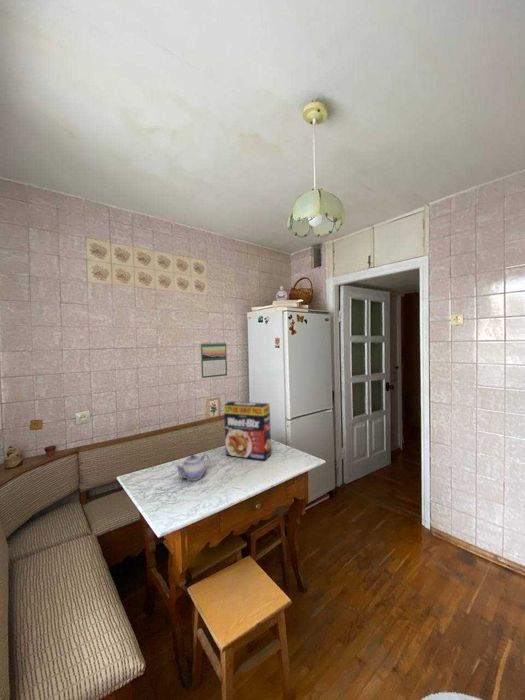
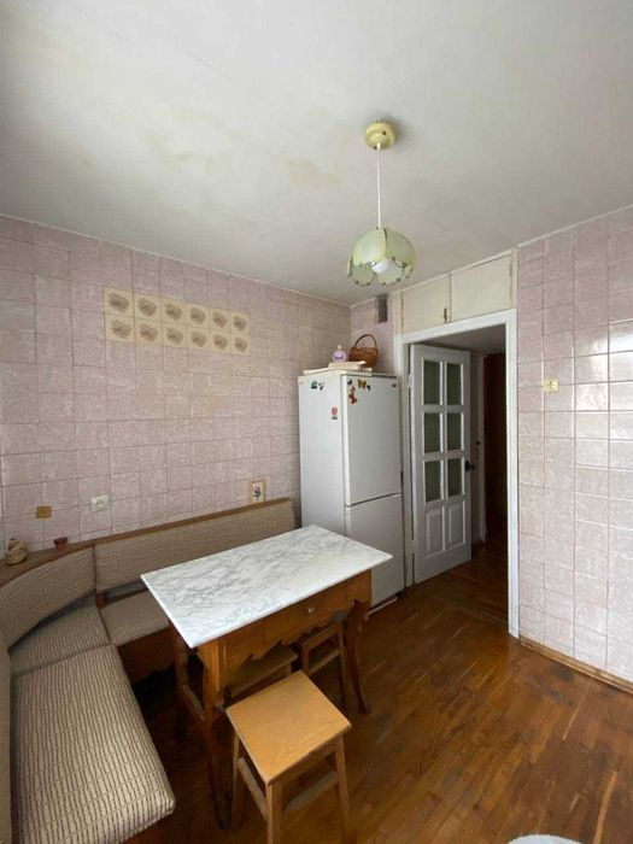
- calendar (214, 359)
- cereal box (247, 428)
- teapot (193, 465)
